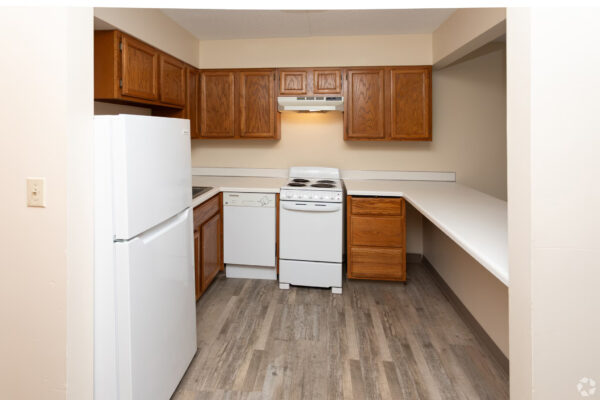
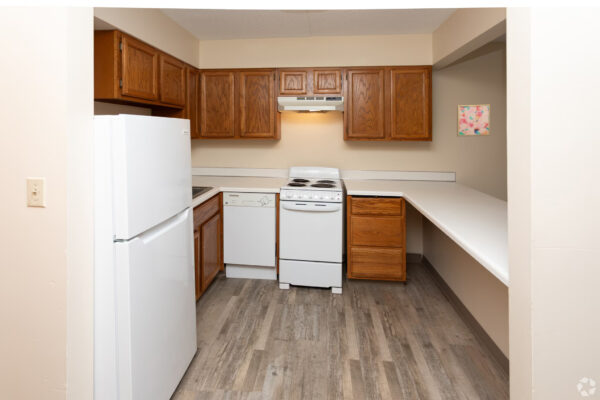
+ wall art (473, 120)
